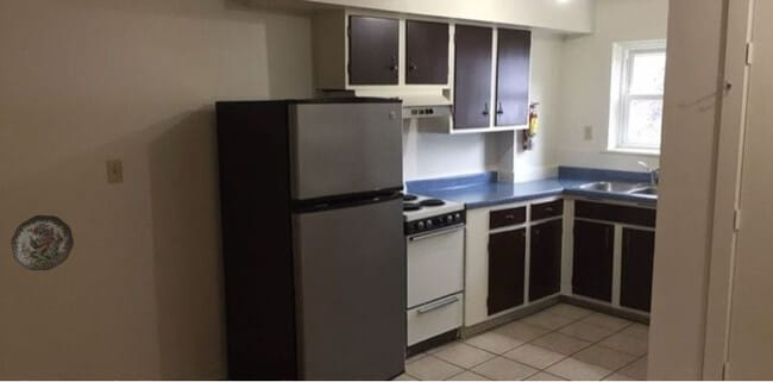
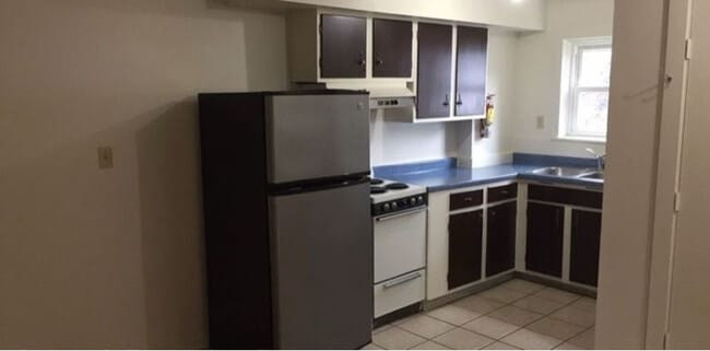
- decorative plate (42, 242)
